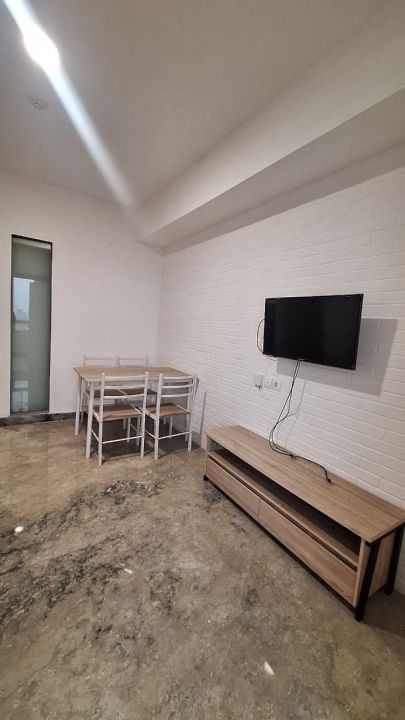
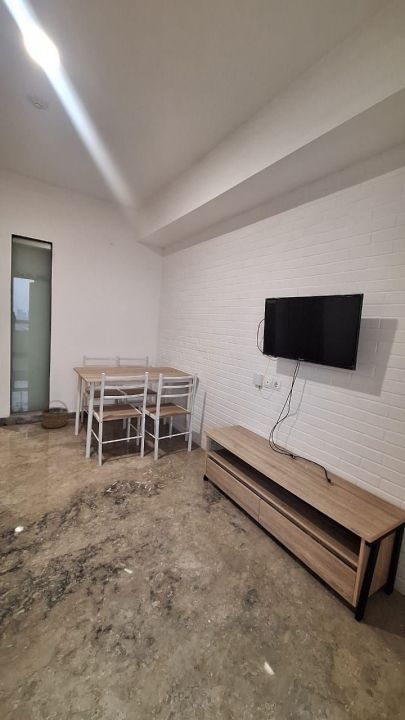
+ wicker basket (55, 412)
